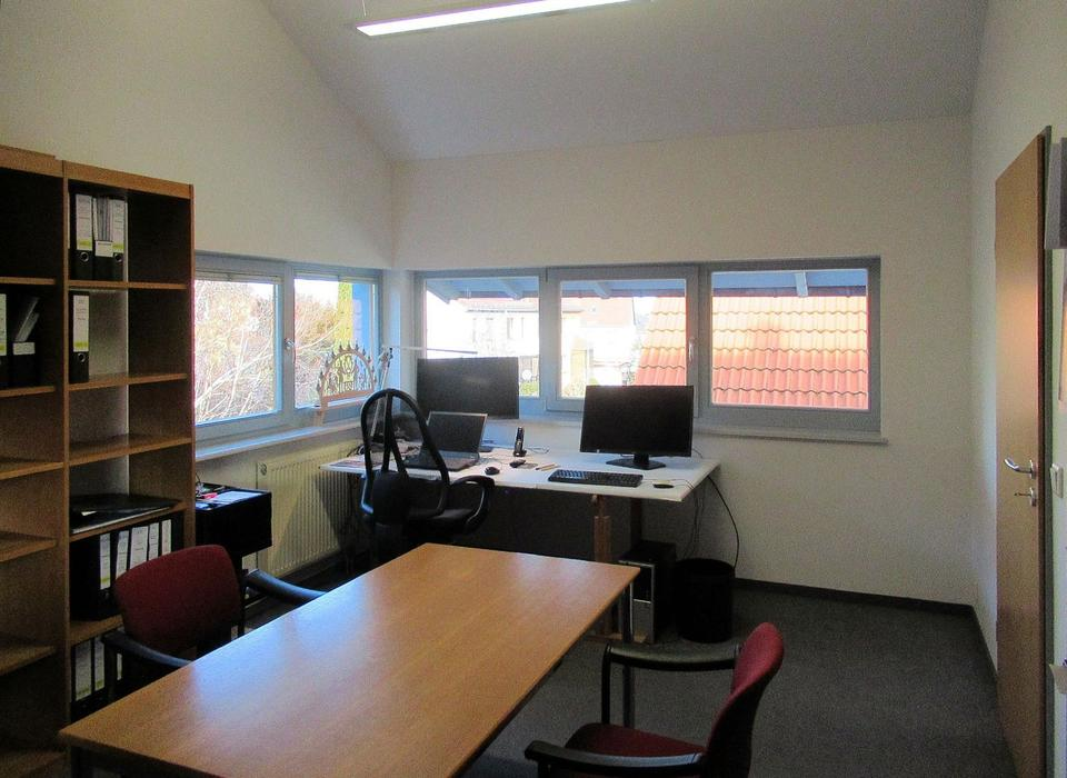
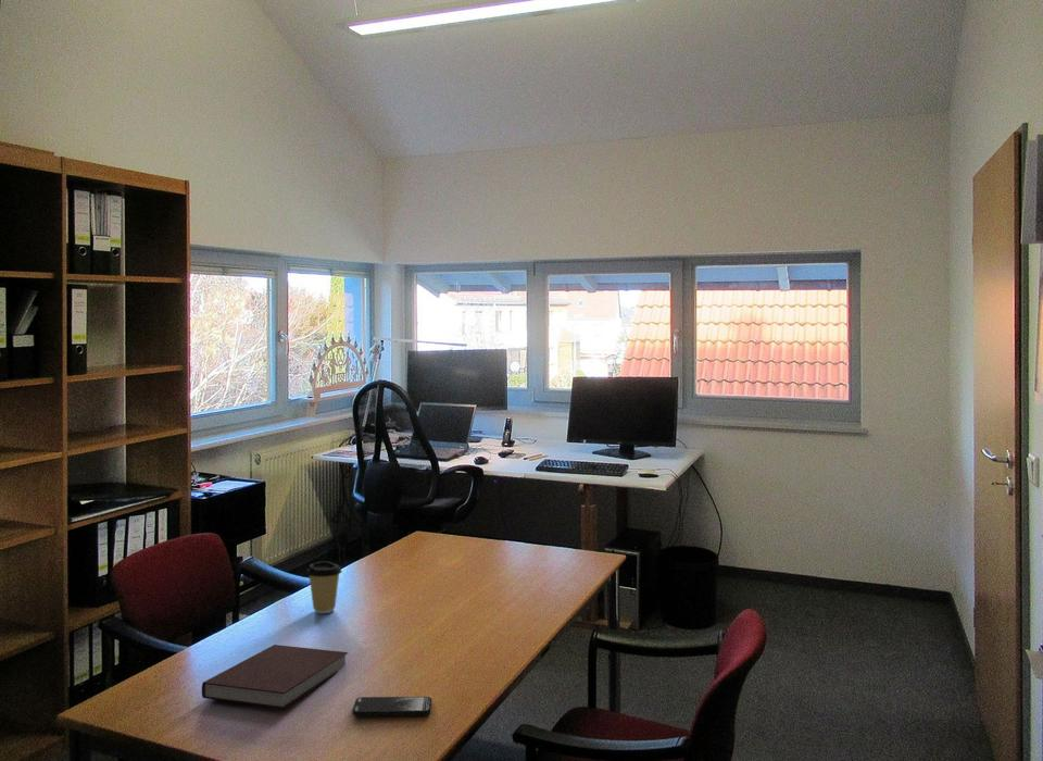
+ smartphone (392, 706)
+ notebook (278, 673)
+ coffee cup (324, 587)
